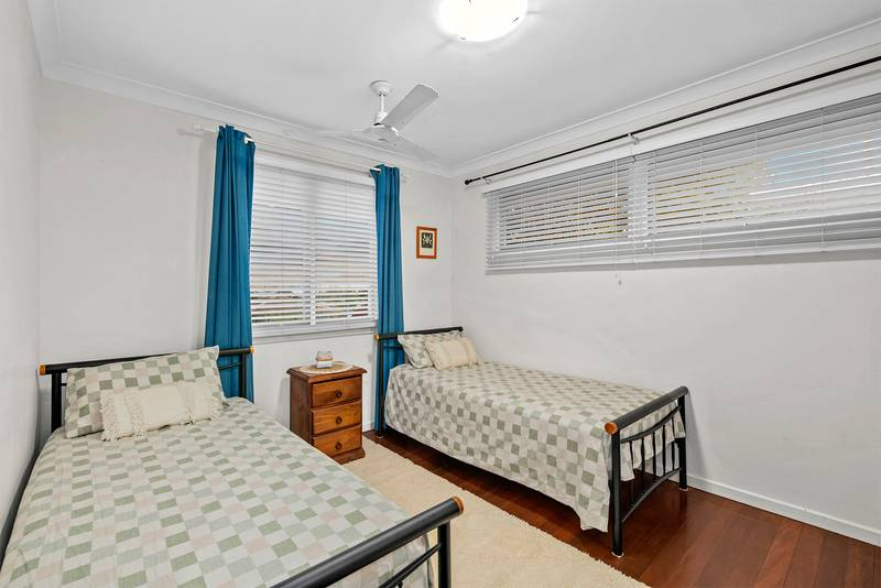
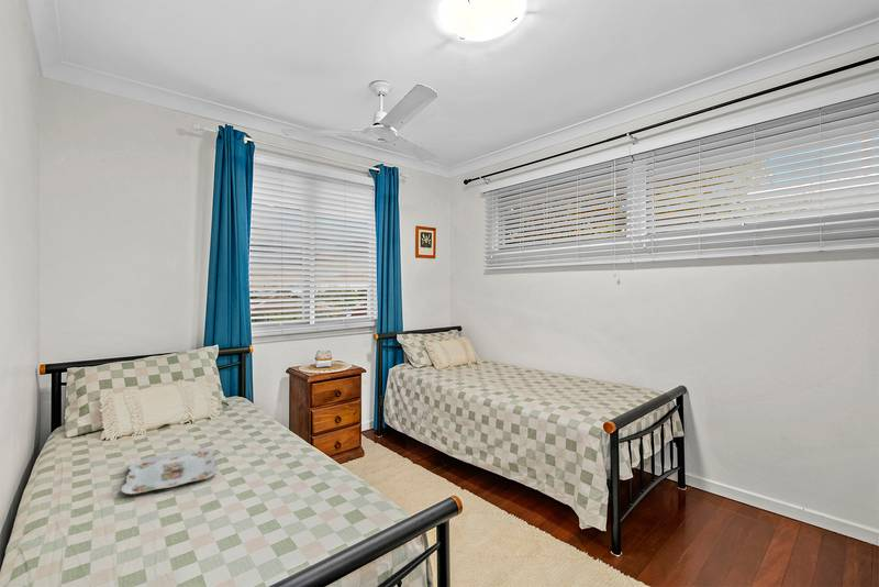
+ serving tray (173, 469)
